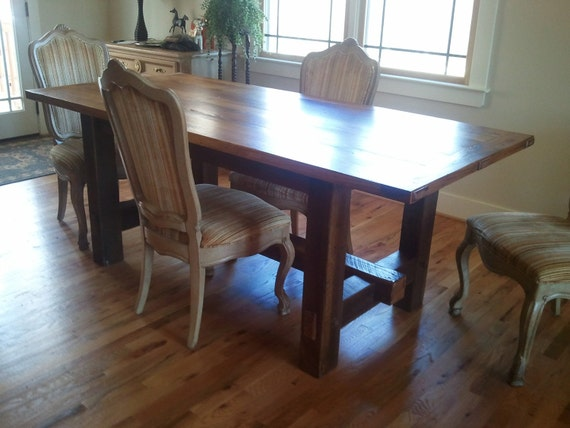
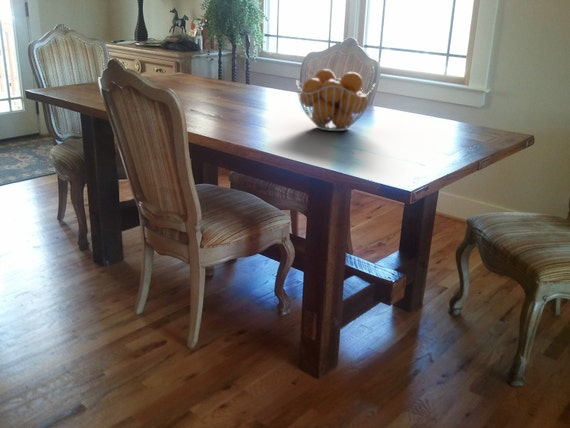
+ fruit basket (334, 99)
